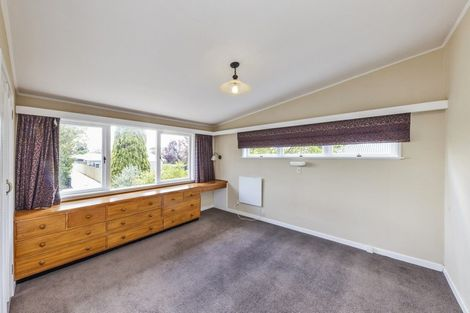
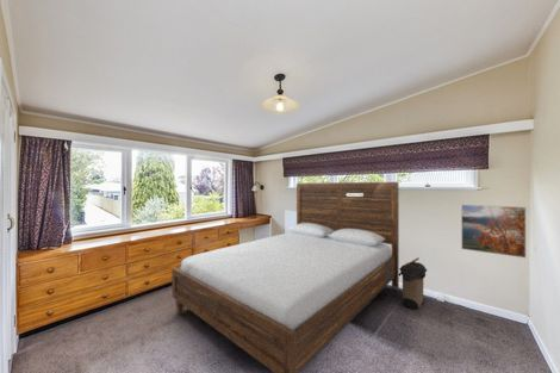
+ laundry hamper (412, 278)
+ bed (295, 240)
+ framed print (491, 229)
